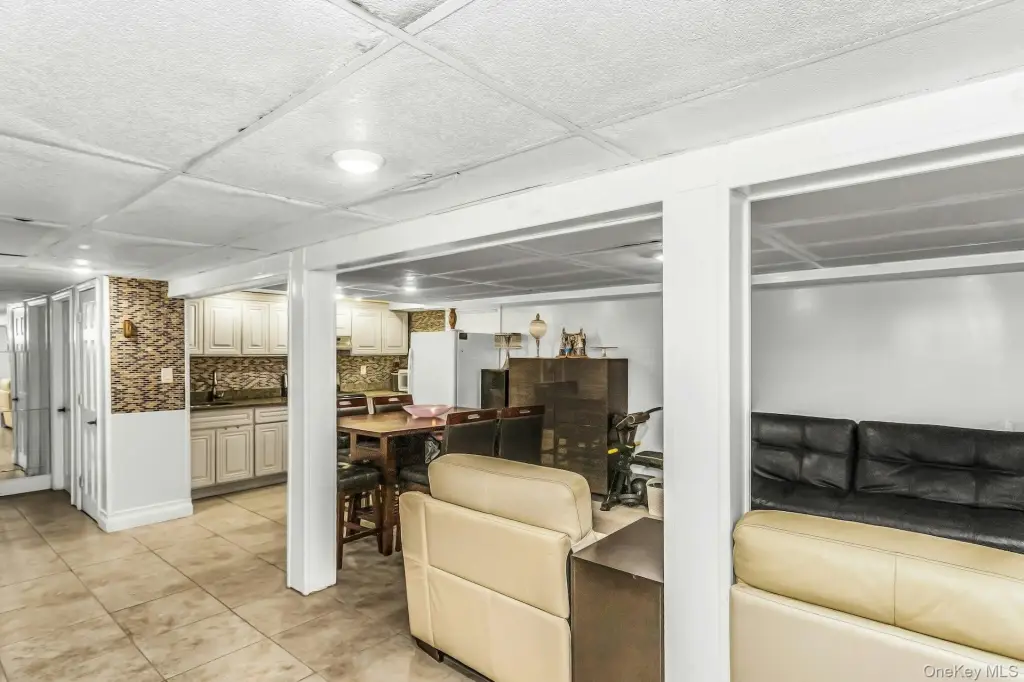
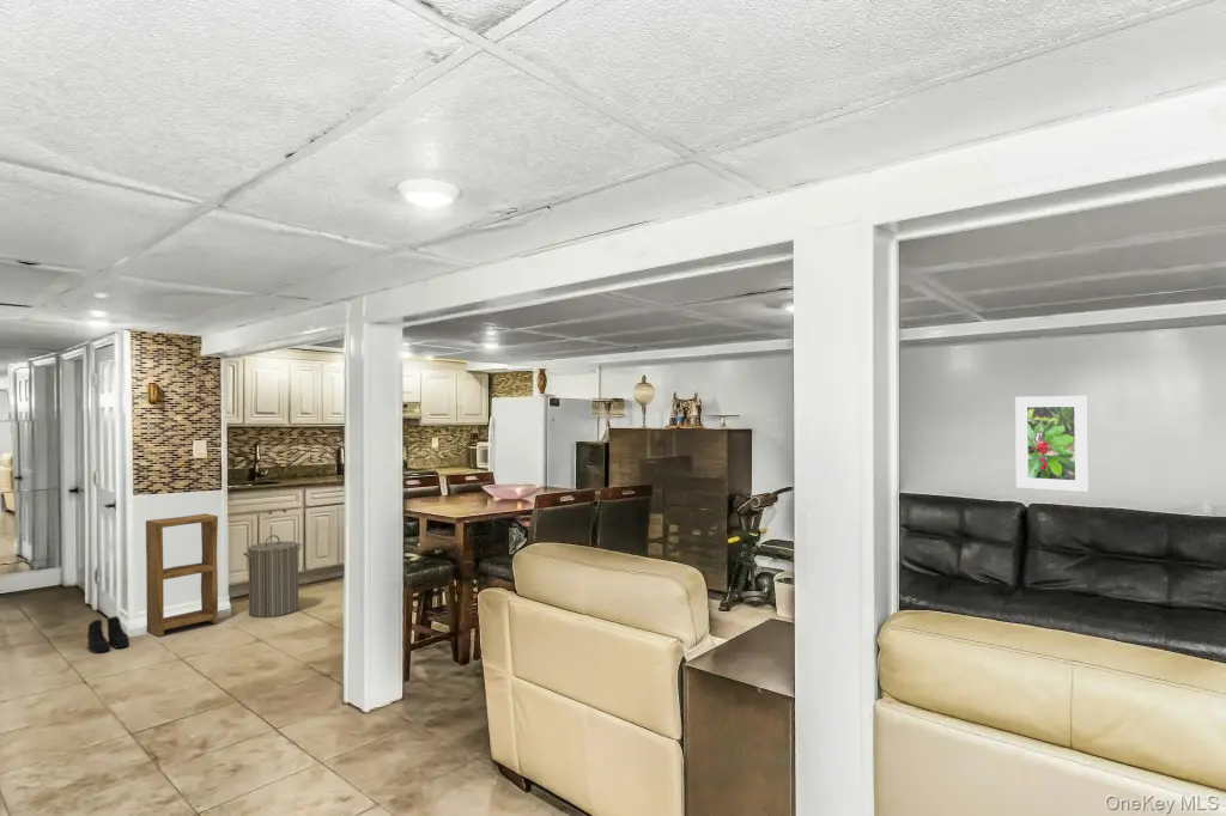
+ shelving unit (182, 572)
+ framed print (1050, 443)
+ boots (108, 632)
+ laundry hamper (273, 572)
